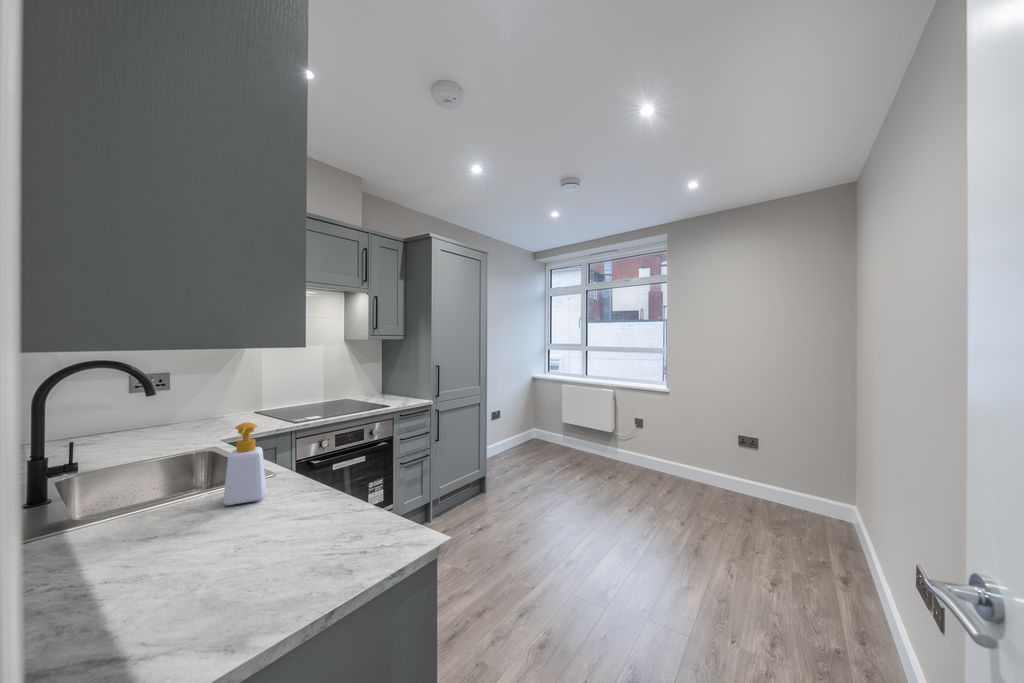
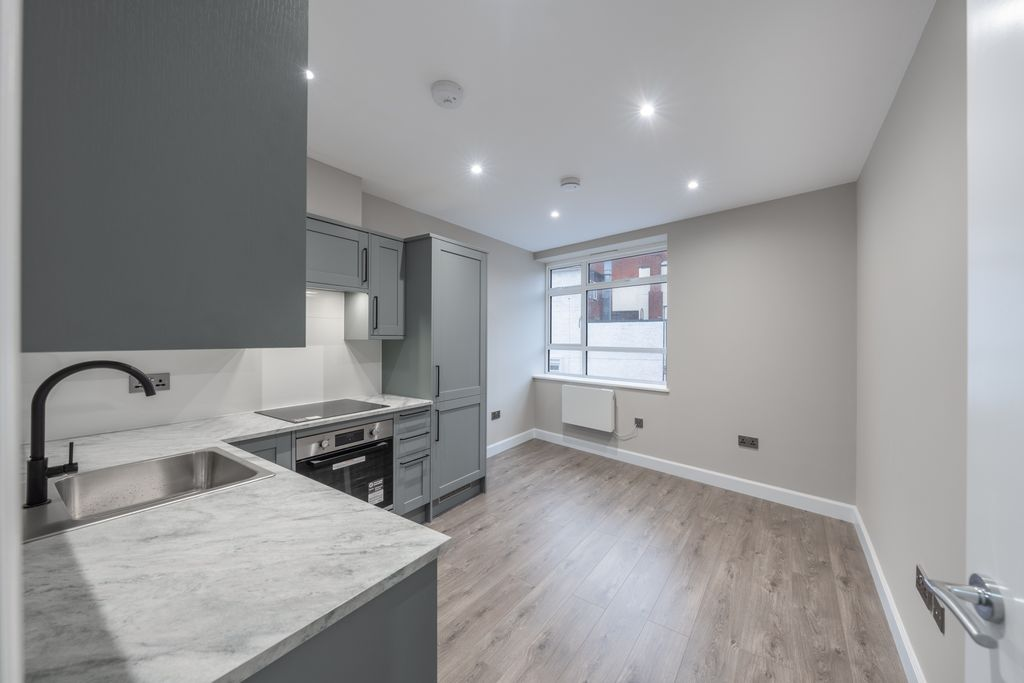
- soap bottle (244, 462)
